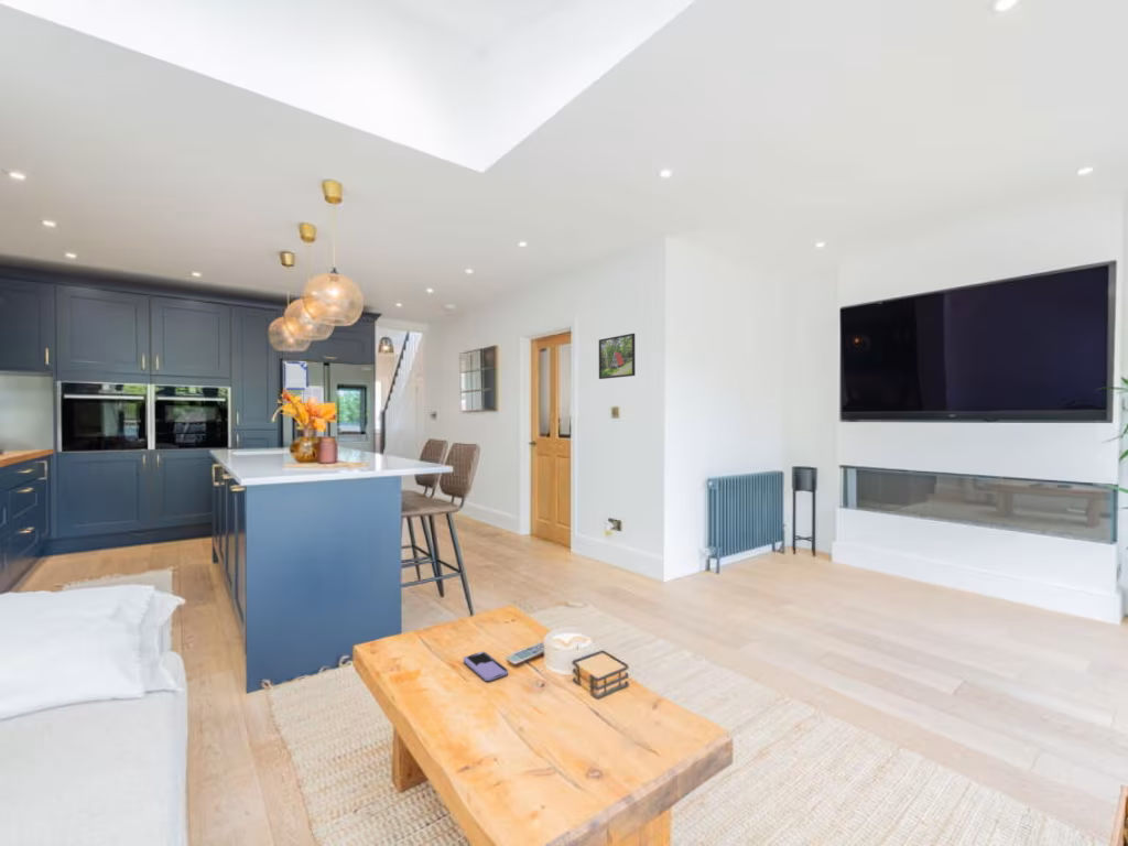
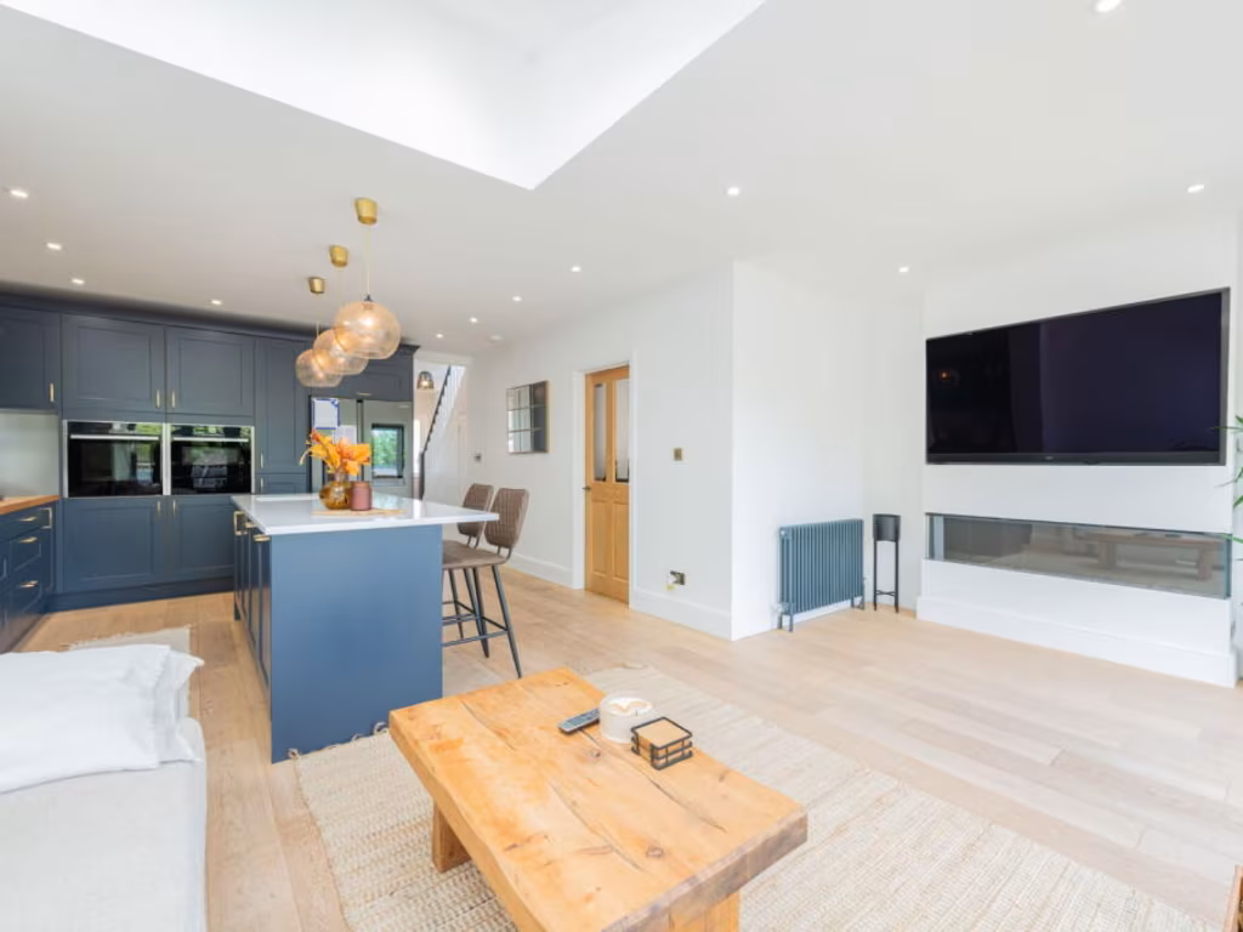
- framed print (616, 357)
- smartphone (485, 665)
